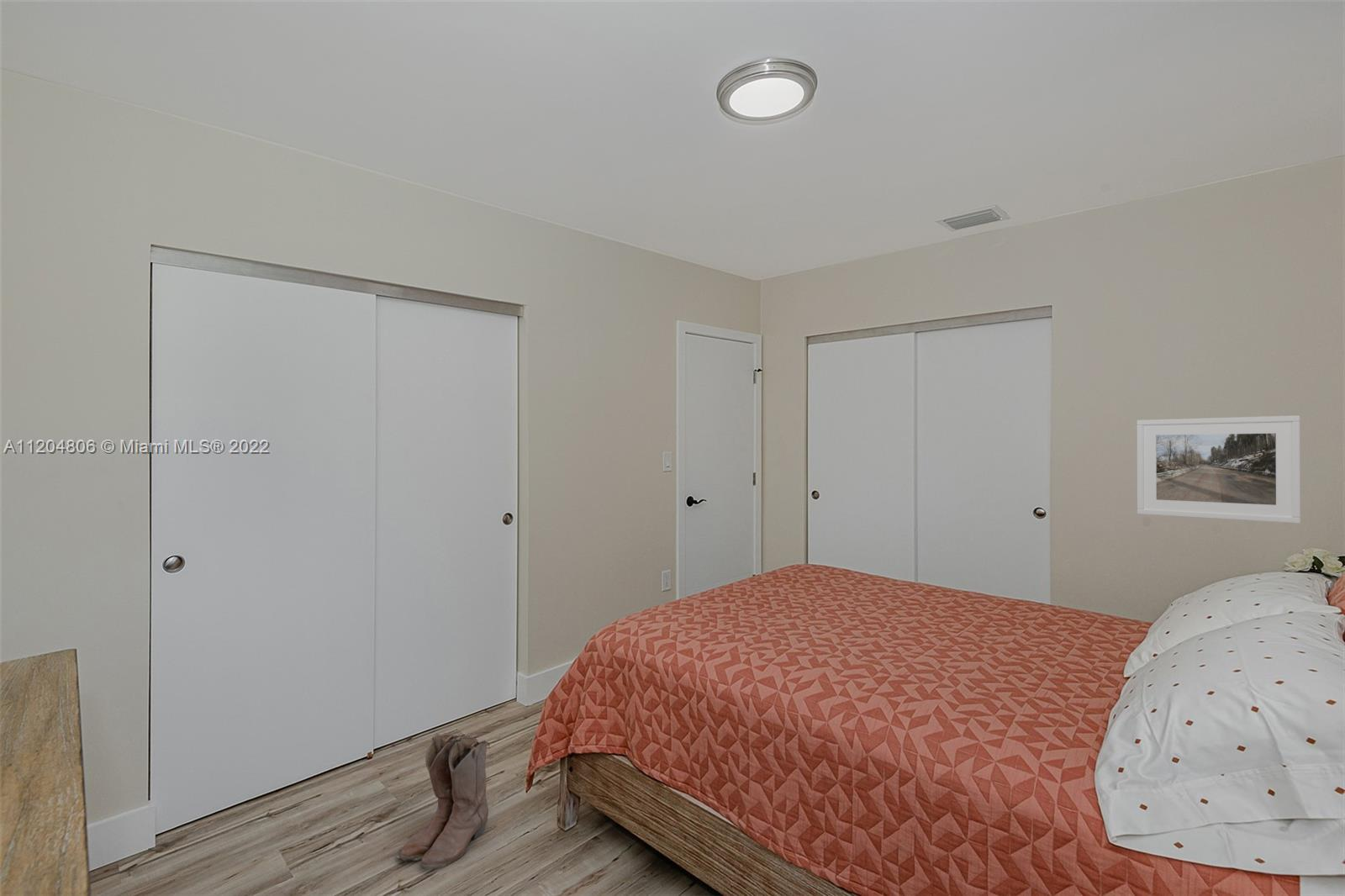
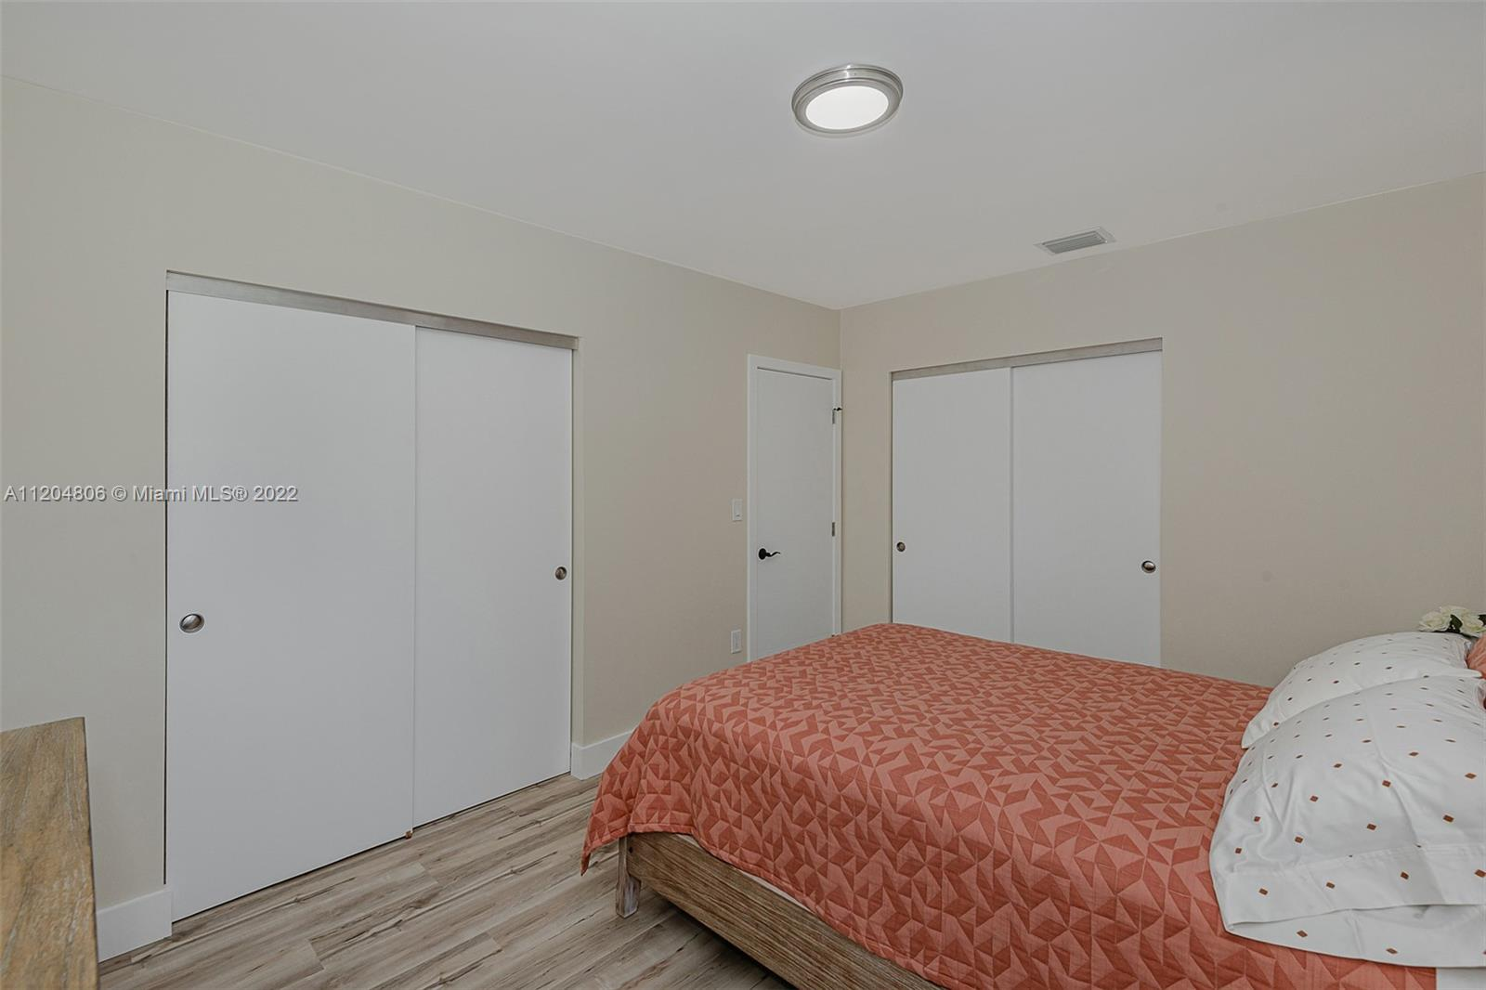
- boots (445, 793)
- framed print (1213, 467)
